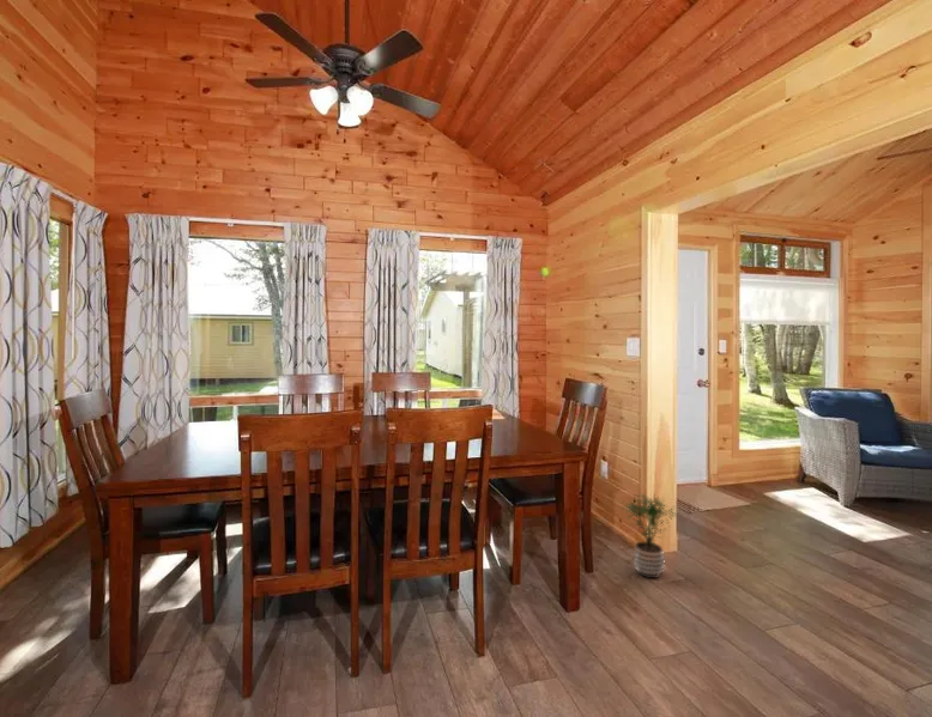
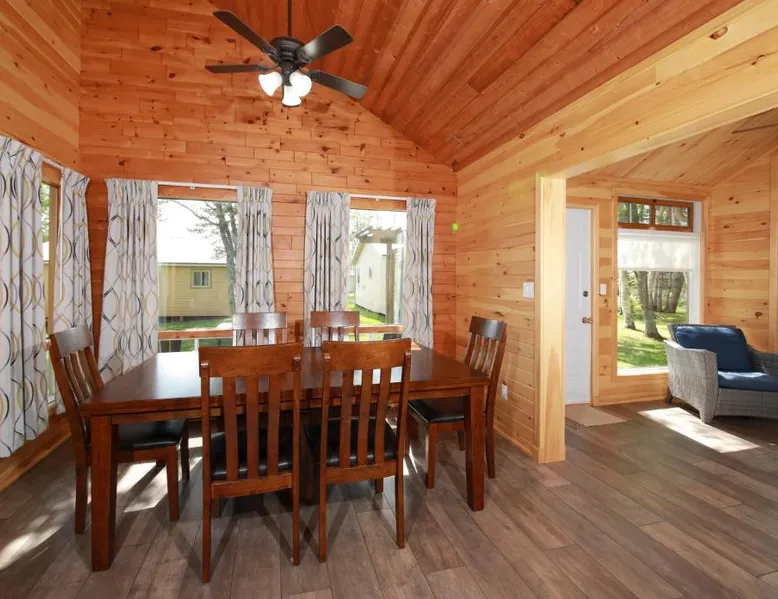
- potted plant (646, 533)
